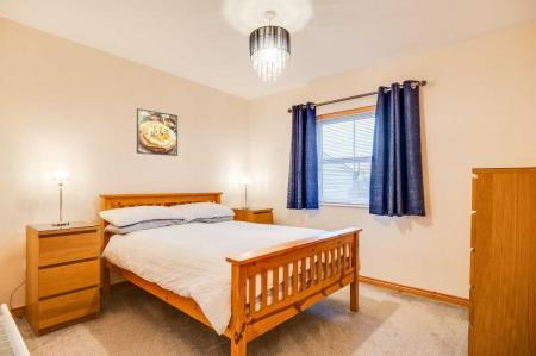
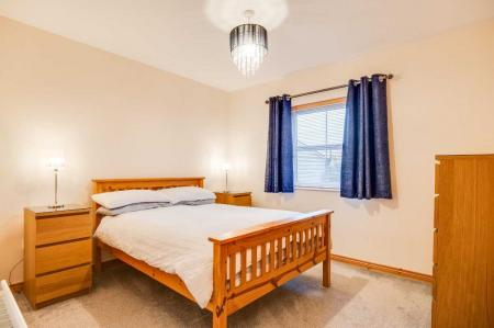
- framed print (157, 133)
